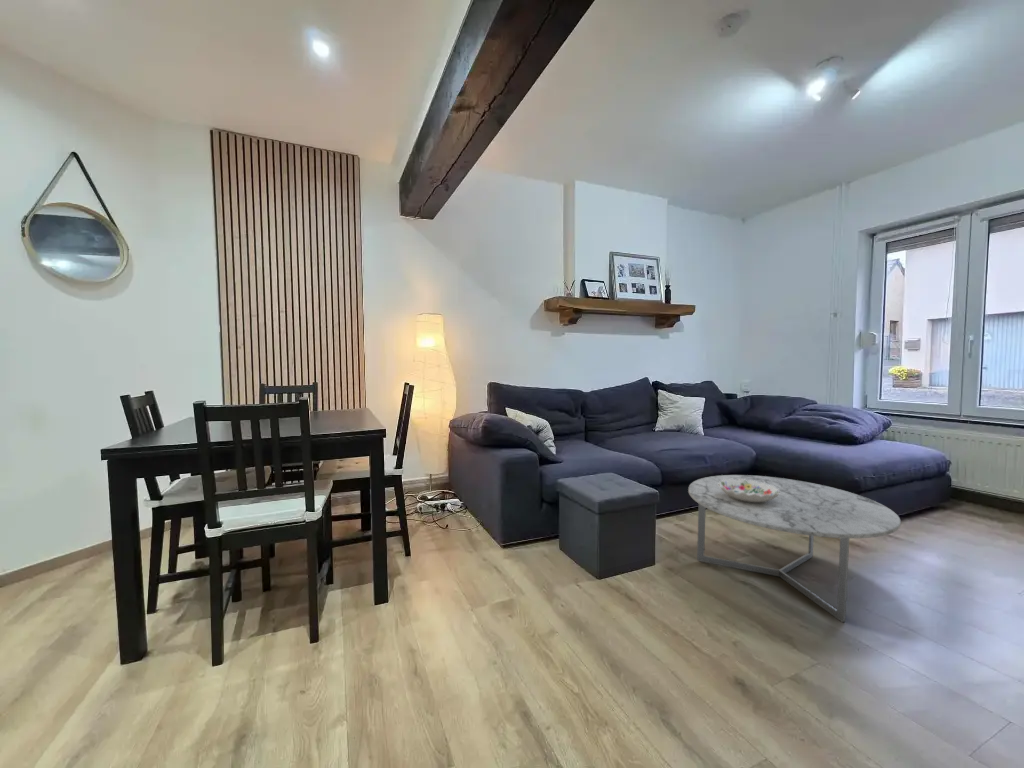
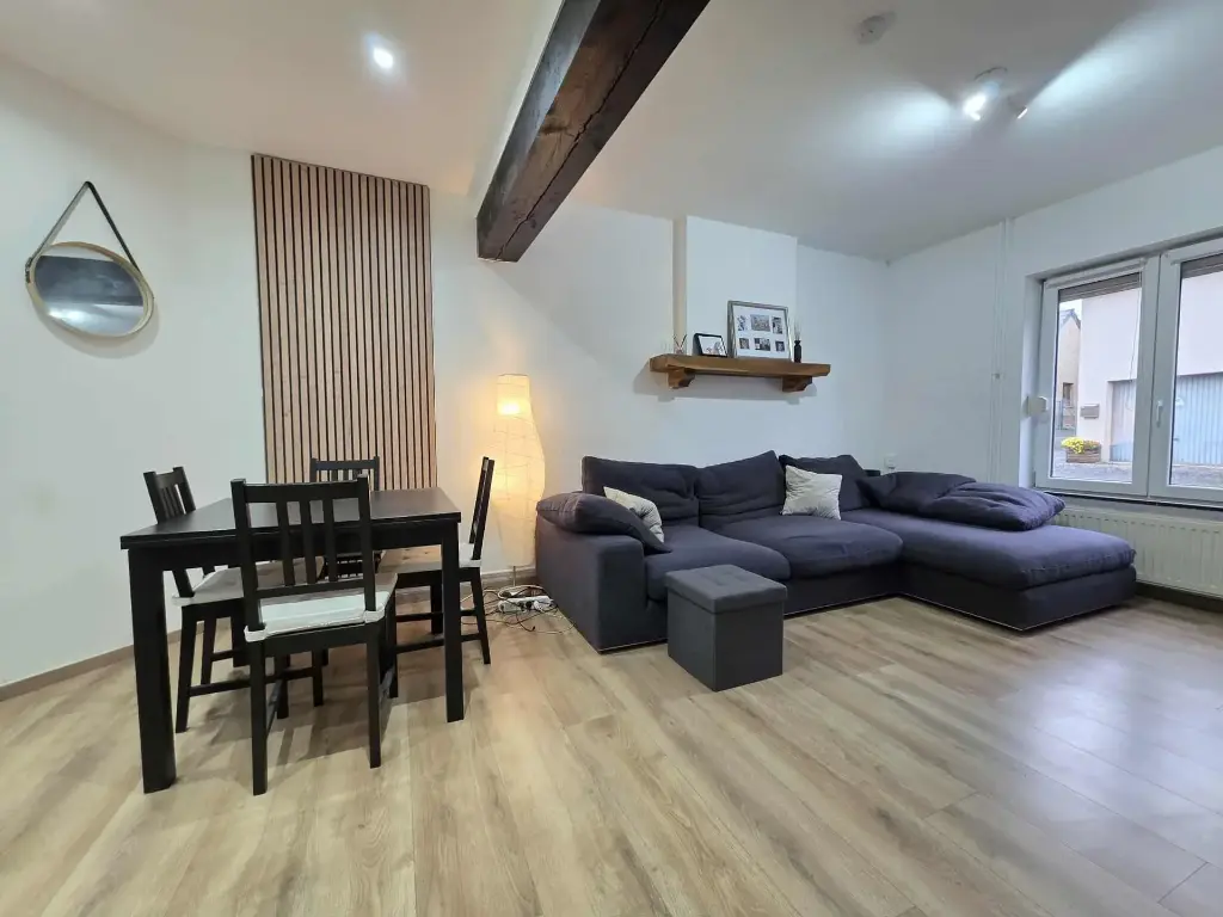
- decorative bowl (748, 491)
- coffee table (784, 531)
